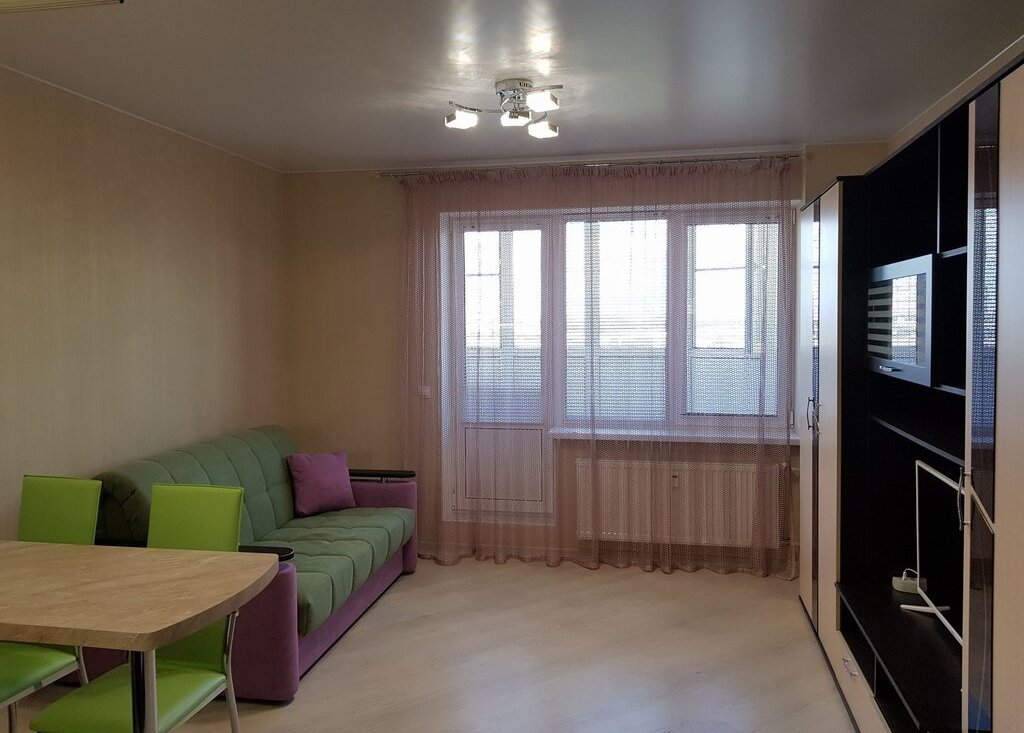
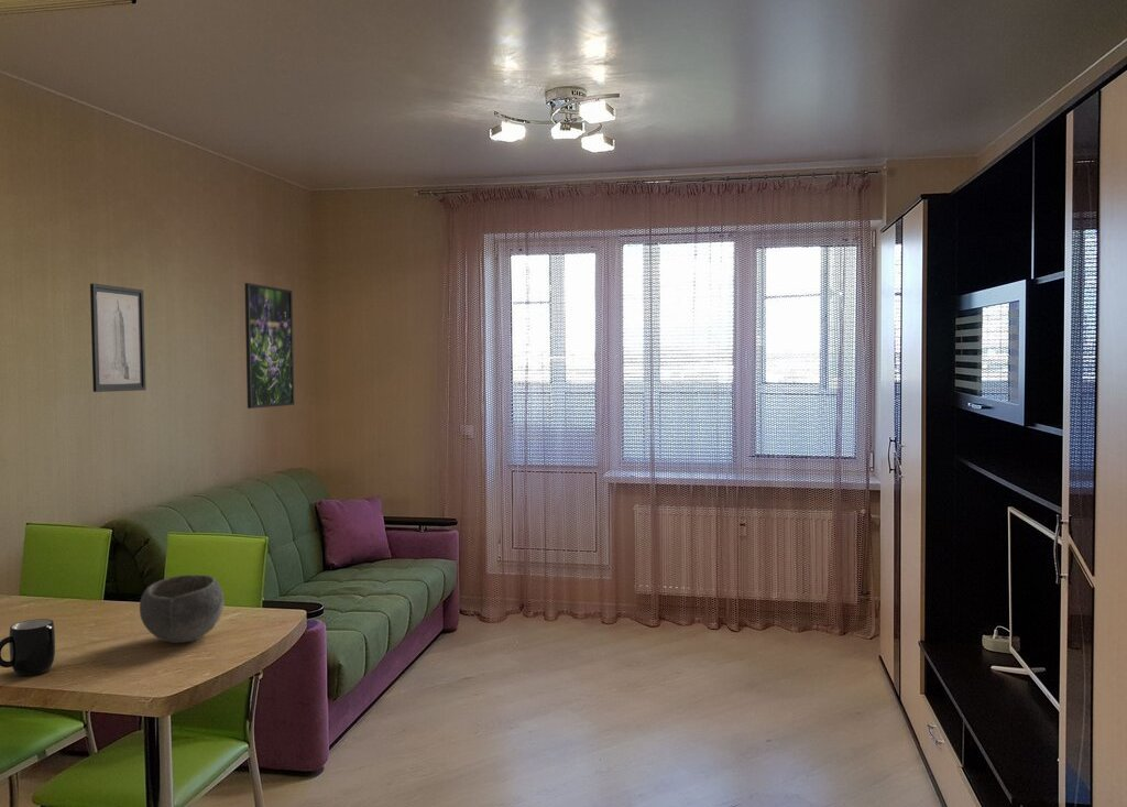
+ mug (24, 648)
+ wall art (119, 338)
+ bowl (182, 610)
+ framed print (271, 347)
